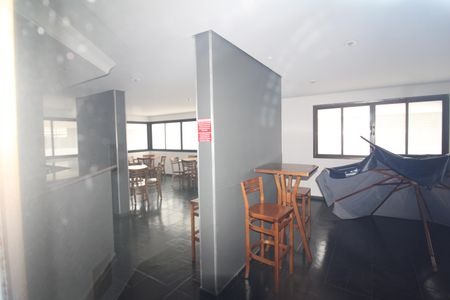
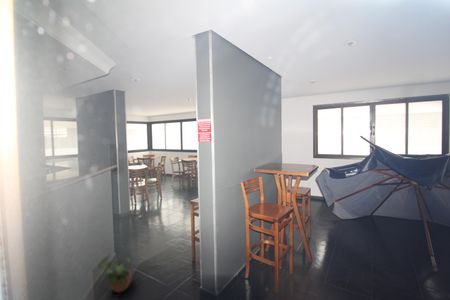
+ potted plant (115, 272)
